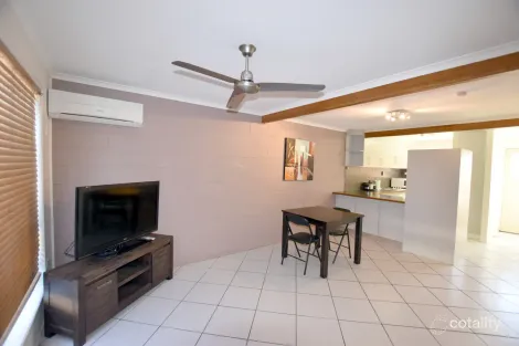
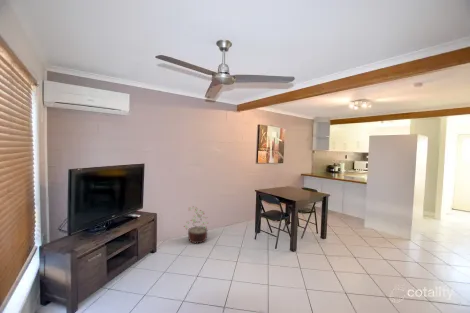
+ decorative plant (197, 222)
